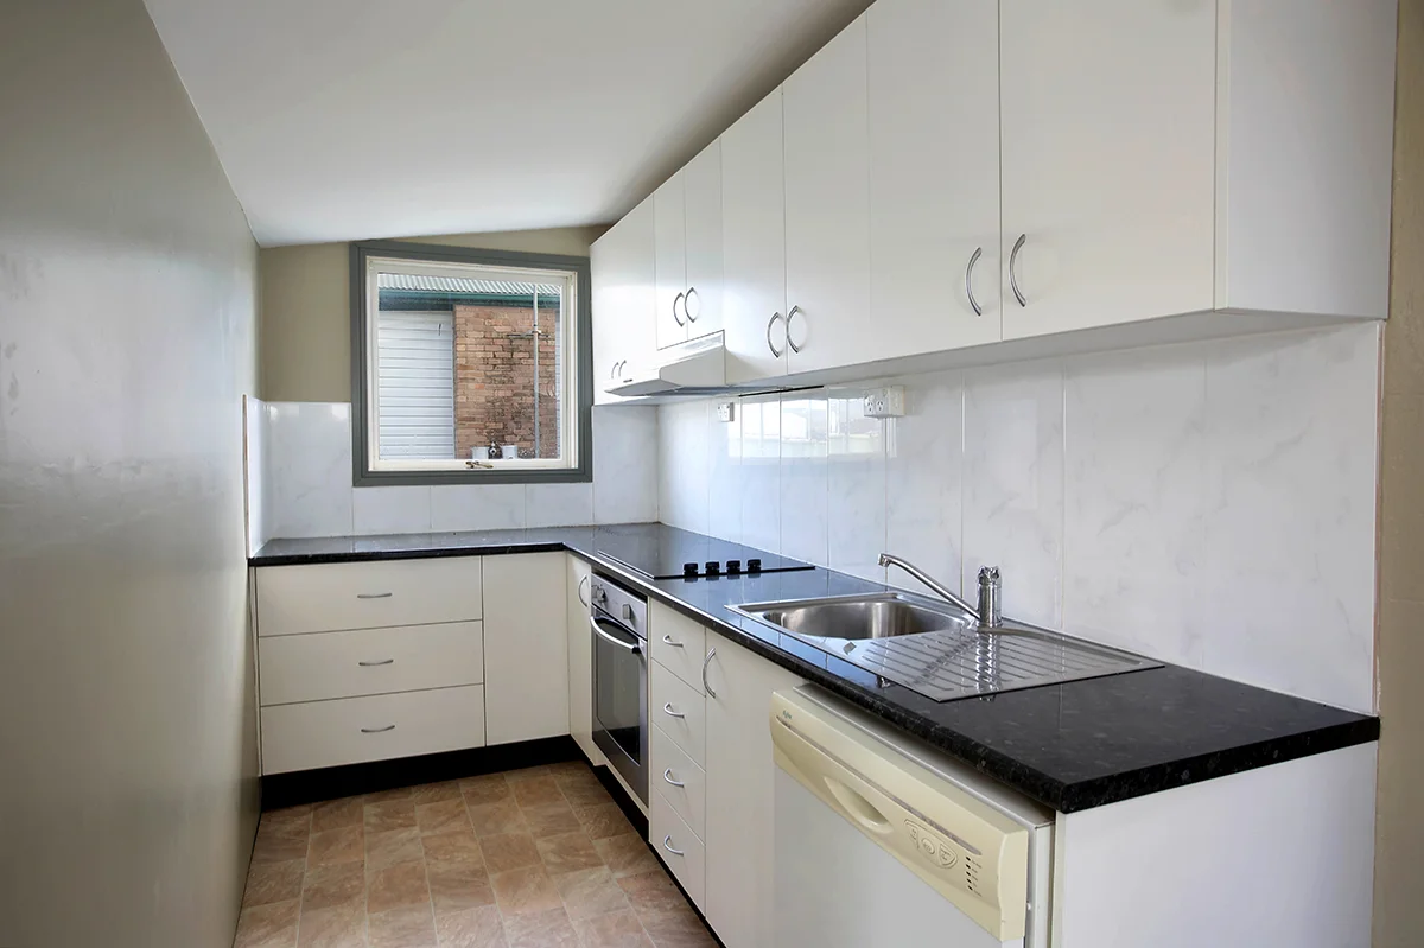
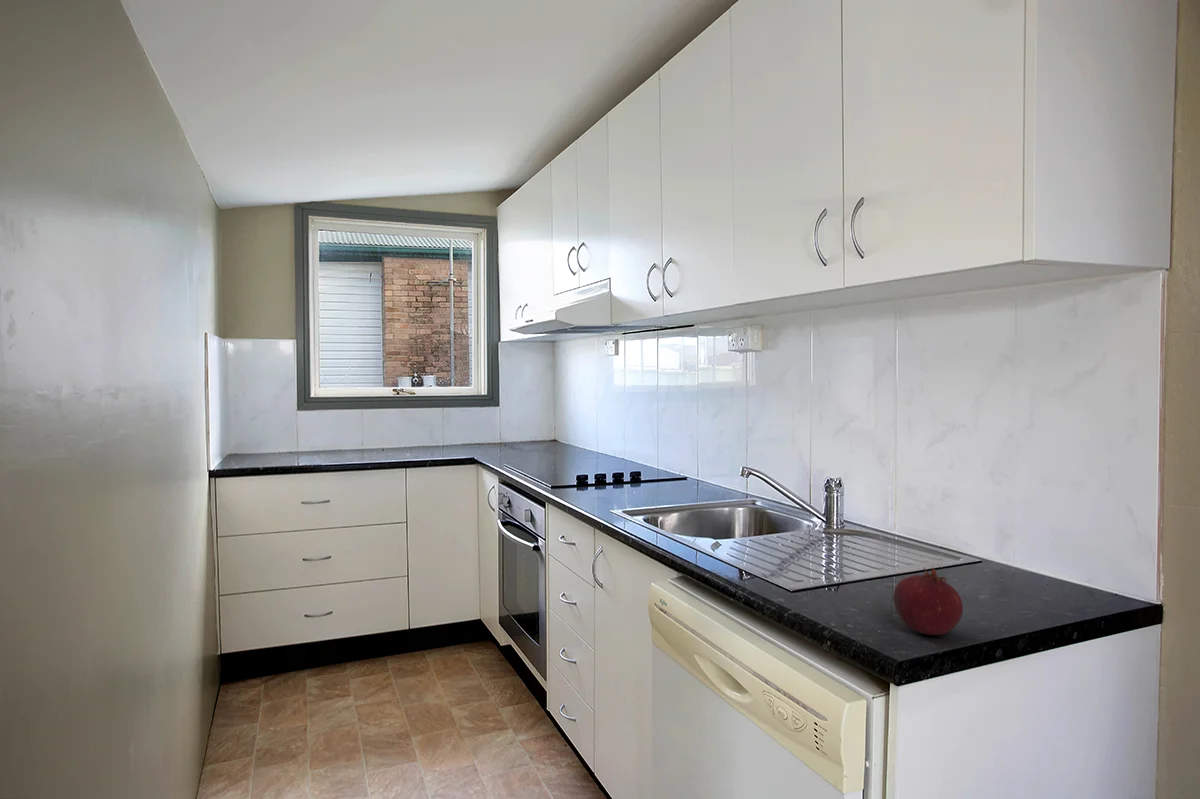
+ fruit (928, 600)
